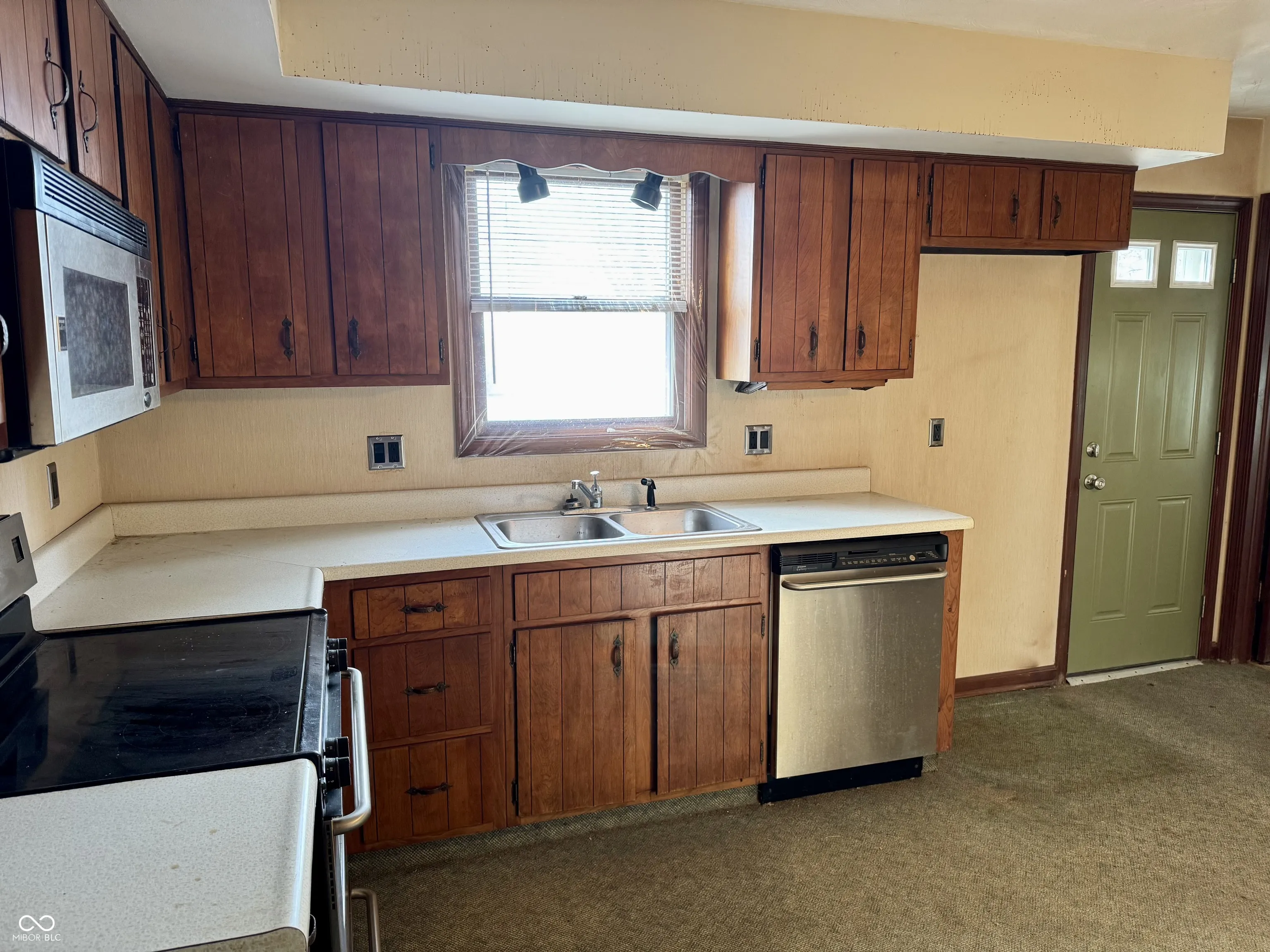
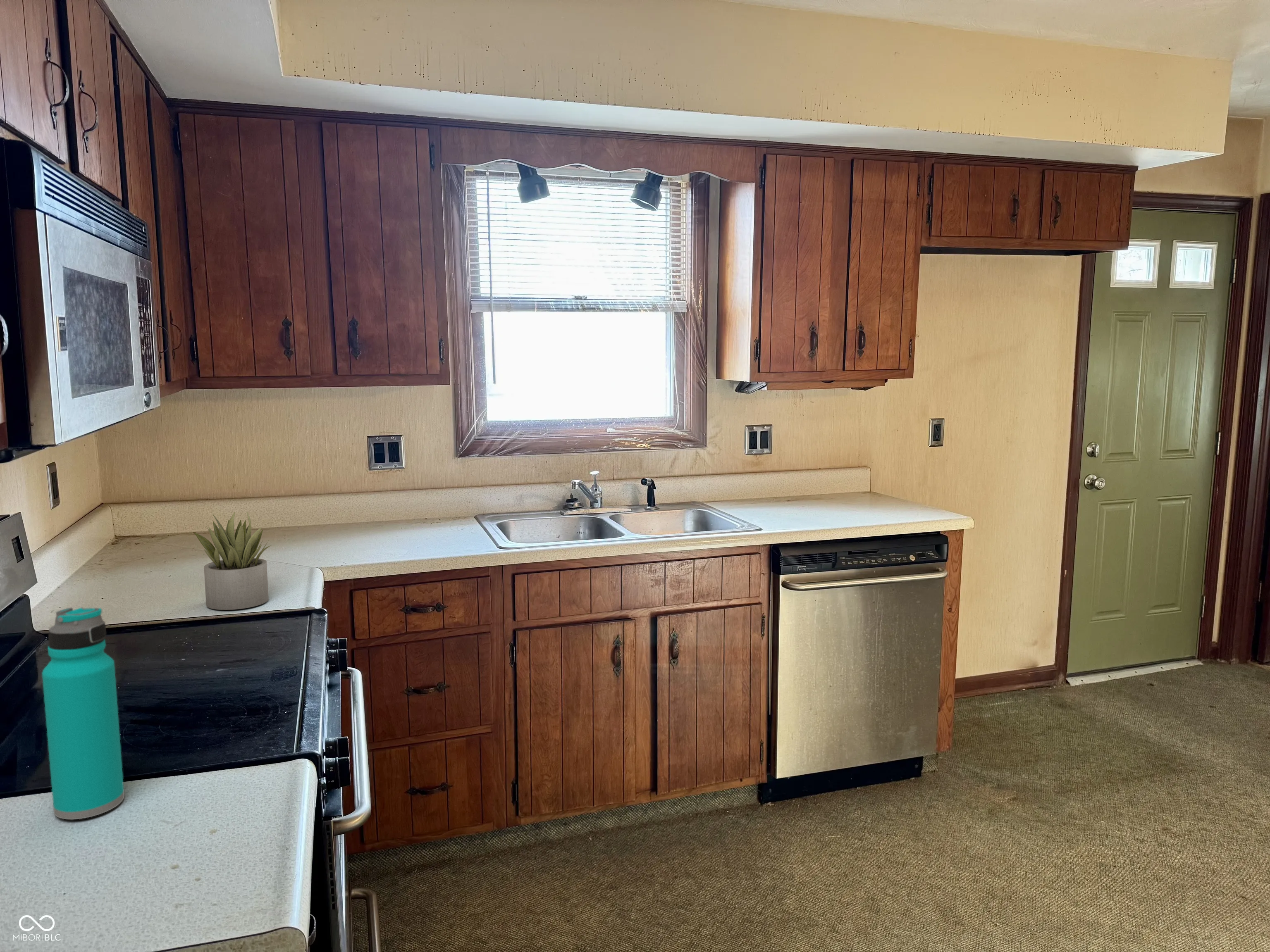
+ succulent plant (235, 557)
+ water bottle (82, 708)
